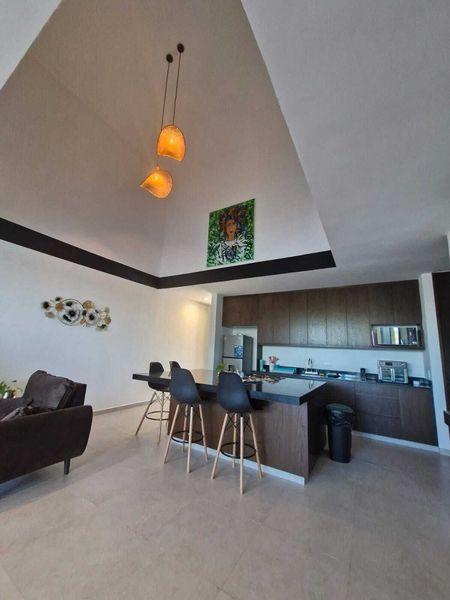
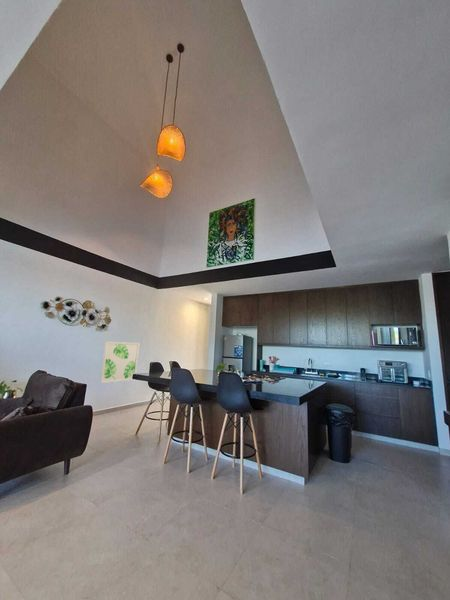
+ wall art (121, 361)
